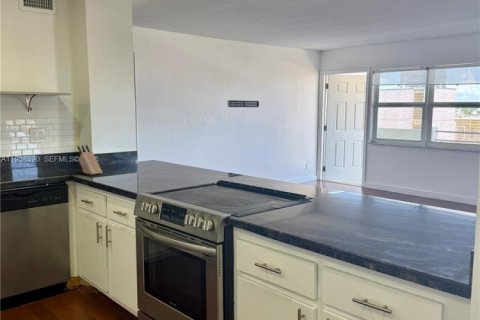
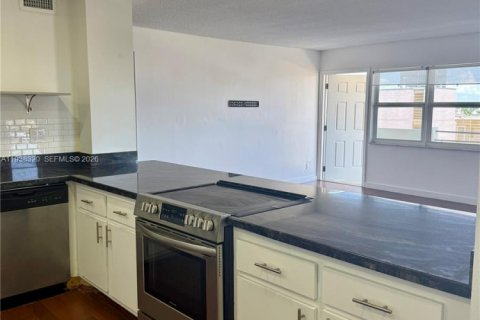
- knife block (89, 159)
